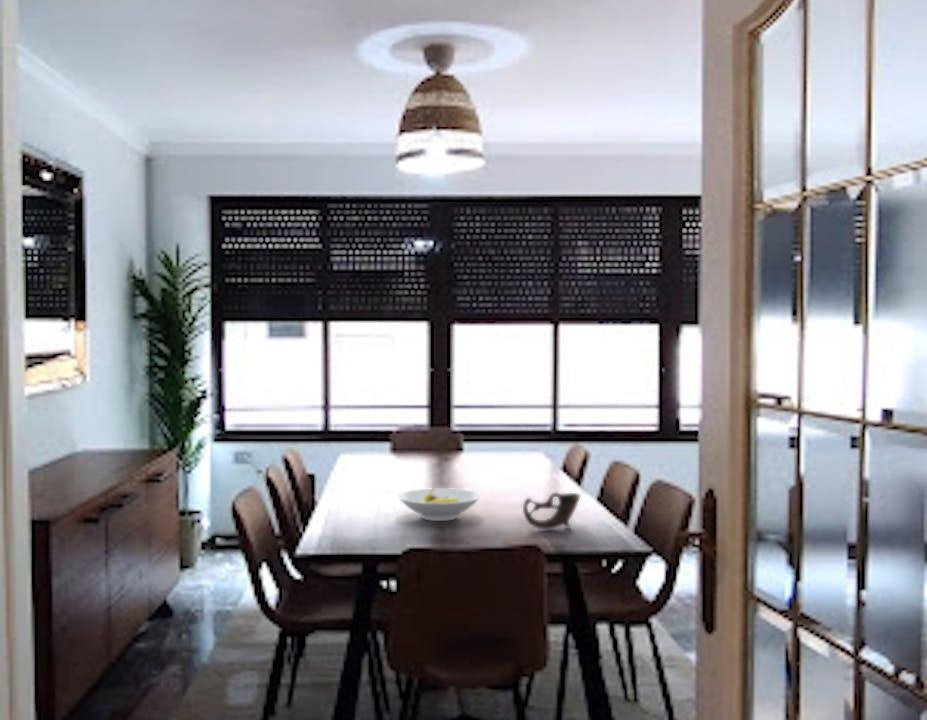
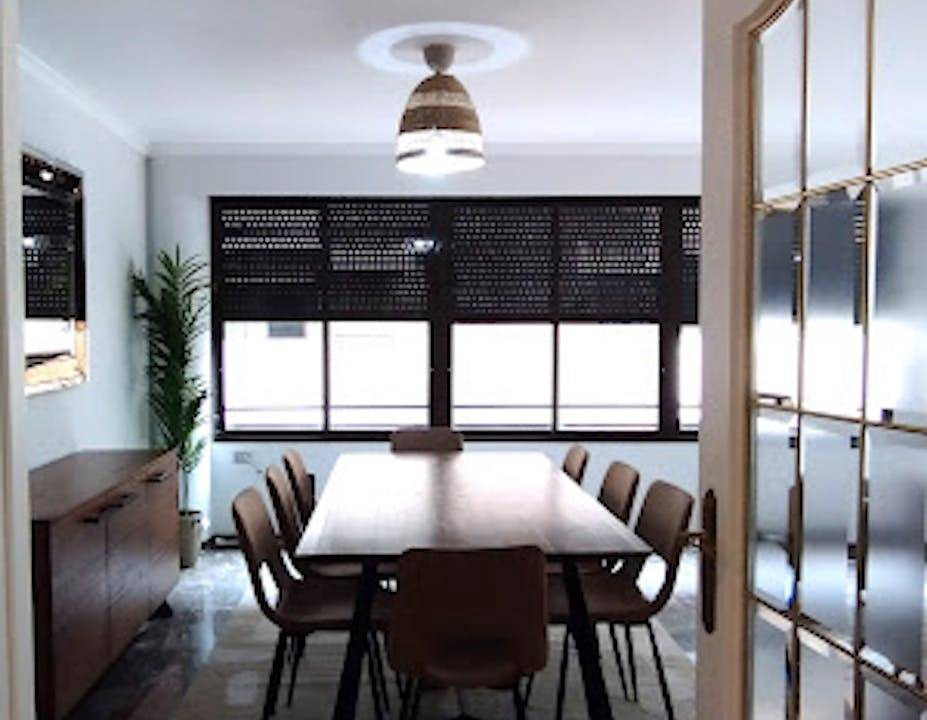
- bowl (439, 504)
- cup (550, 508)
